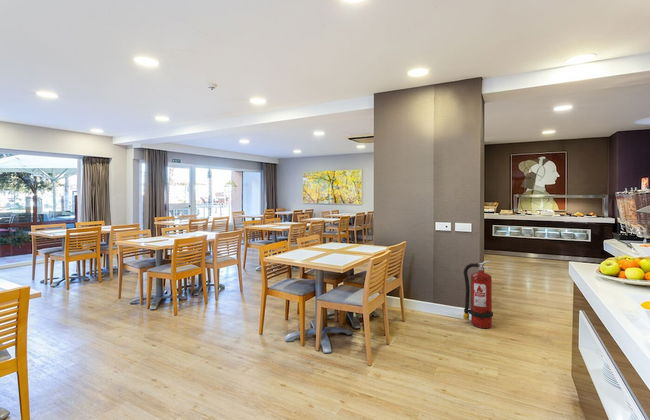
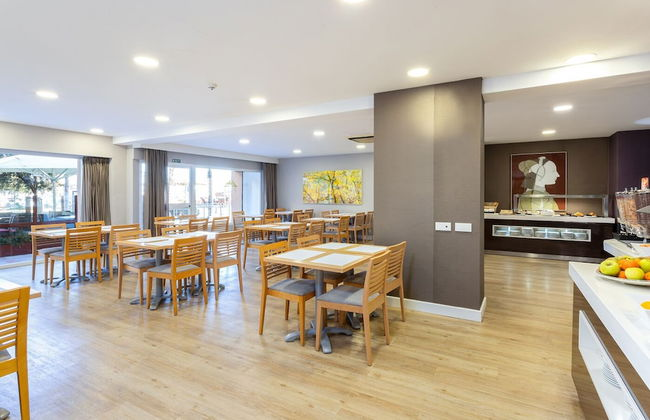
- fire extinguisher (477, 292)
